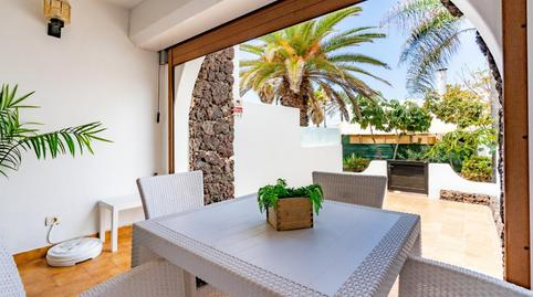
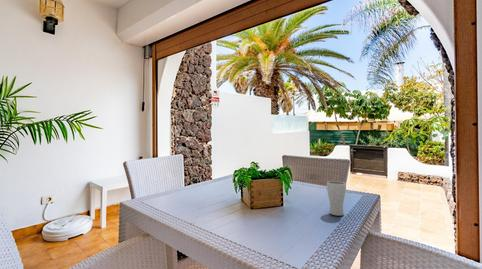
+ drinking glass (336, 198)
